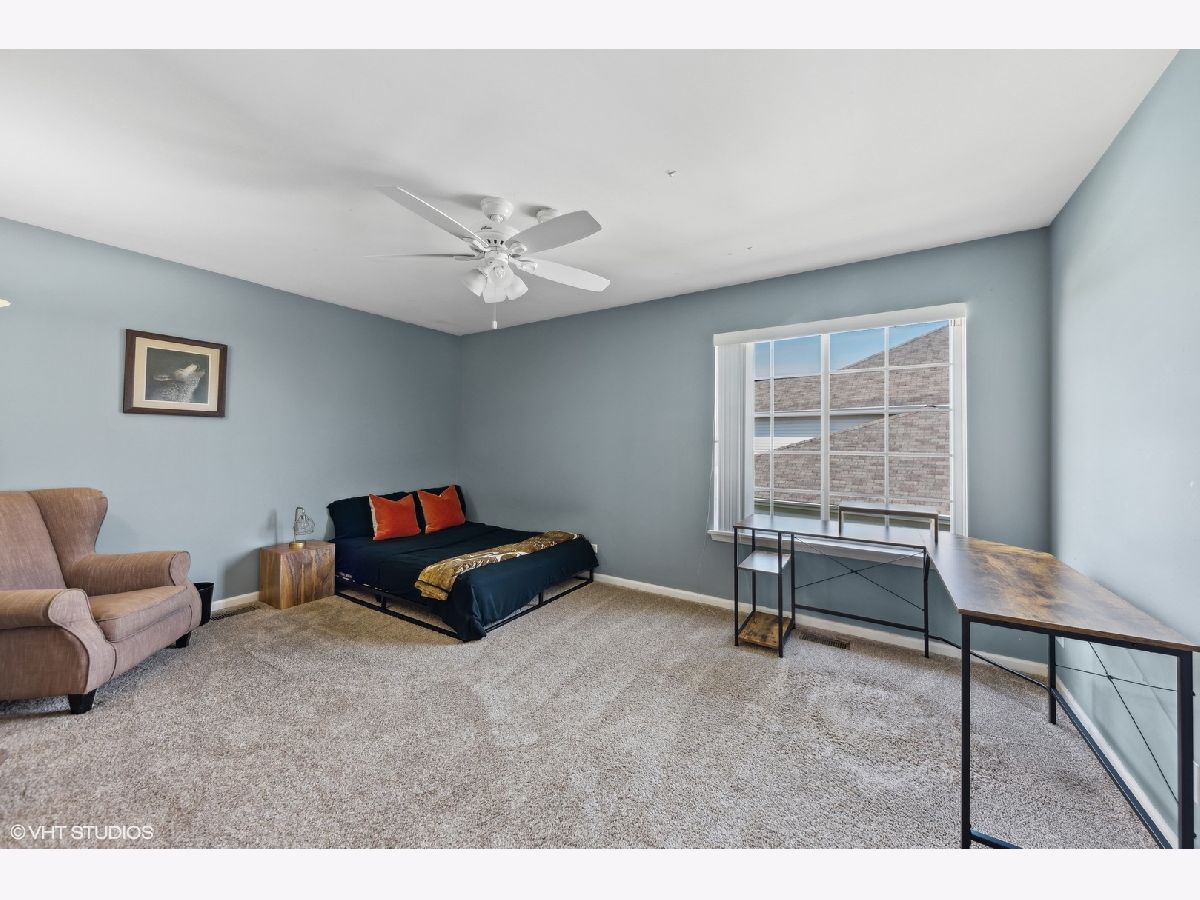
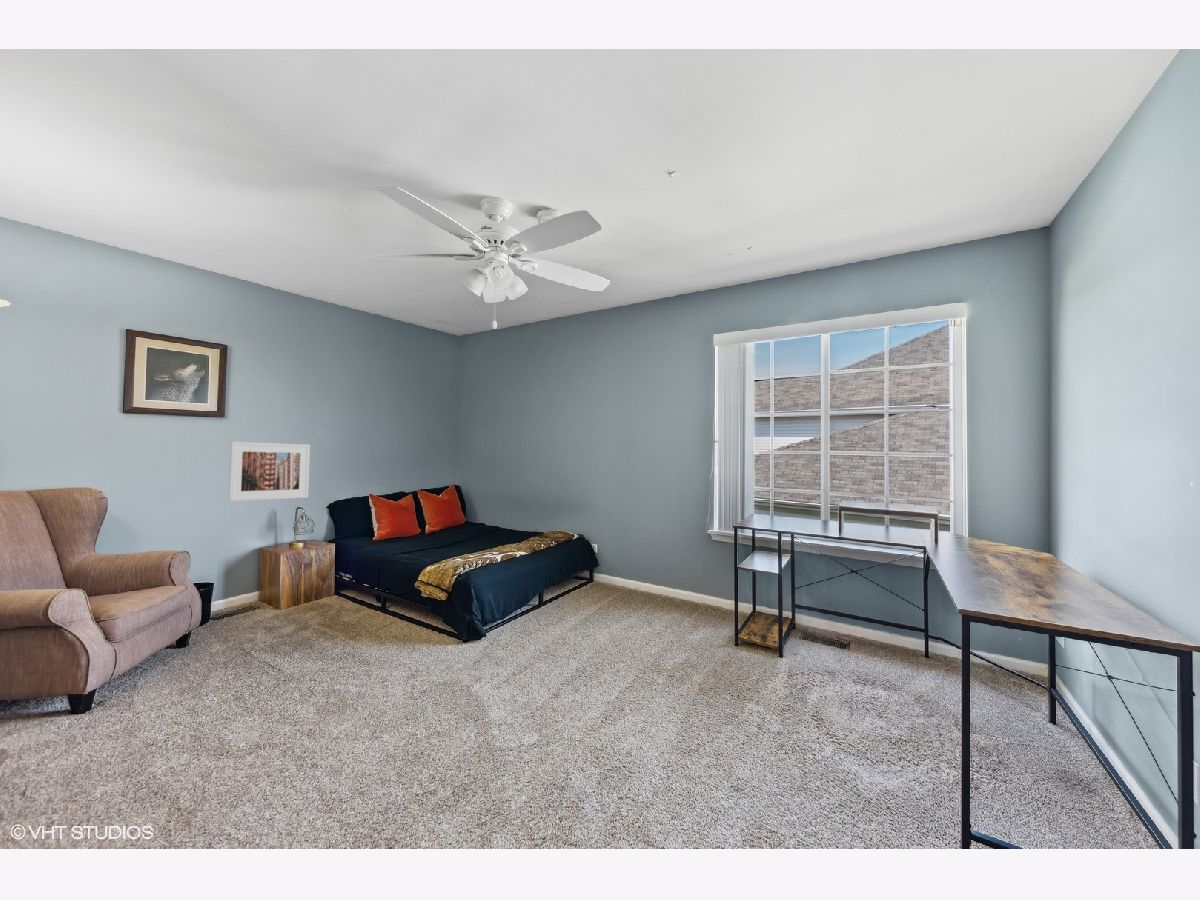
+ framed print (271, 471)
